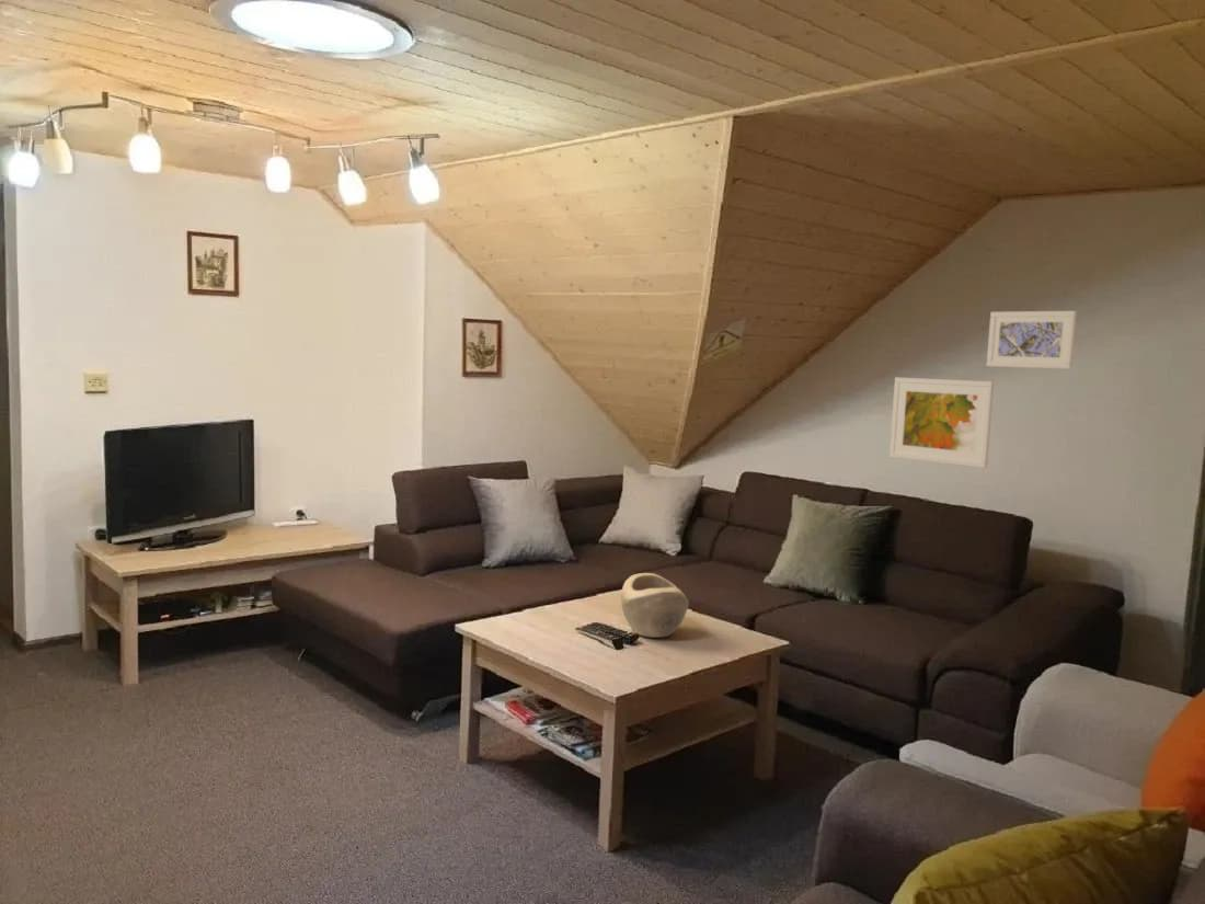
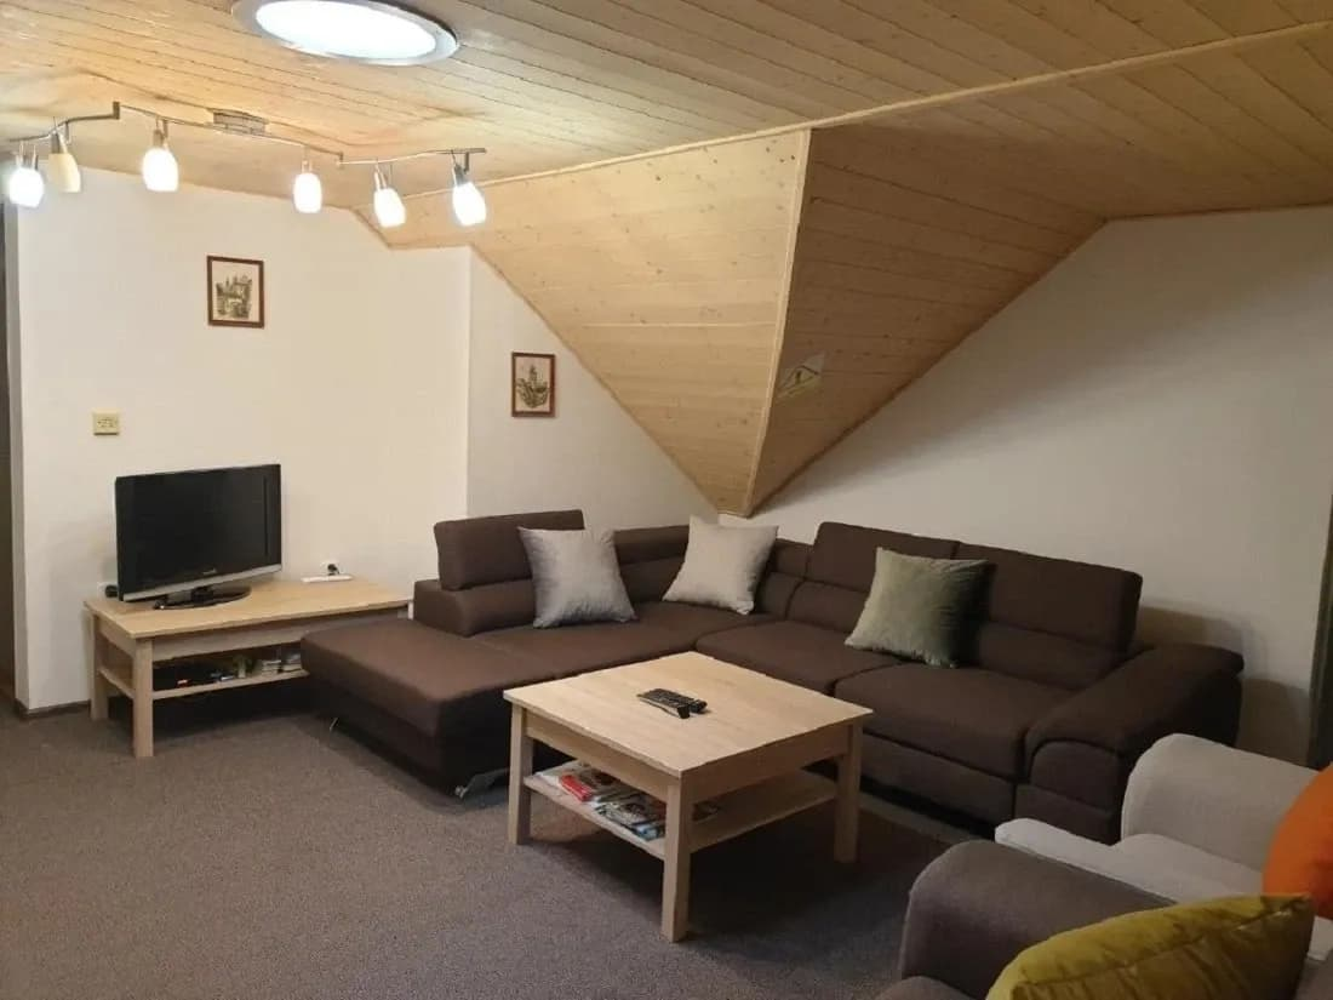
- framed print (1030, 339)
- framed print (939, 421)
- decorative bowl (654, 606)
